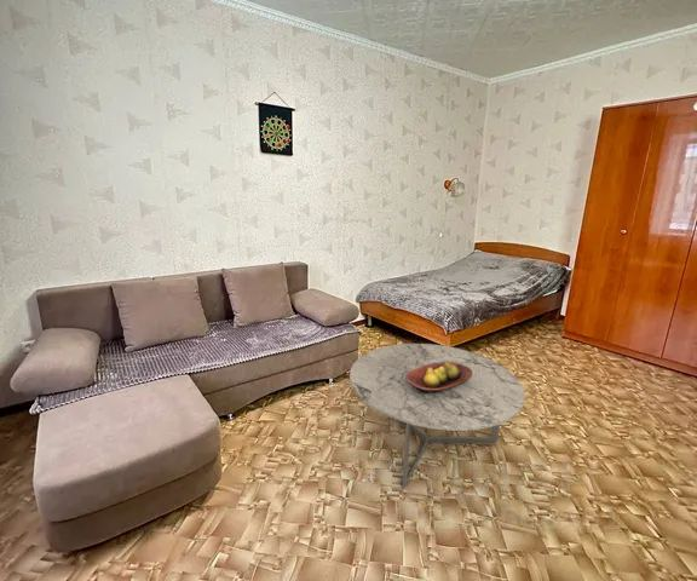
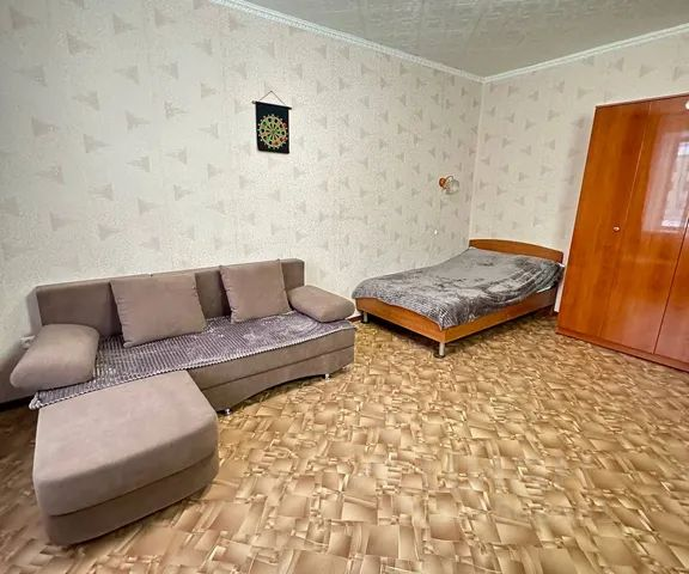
- coffee table (430, 409)
- fruit bowl (439, 374)
